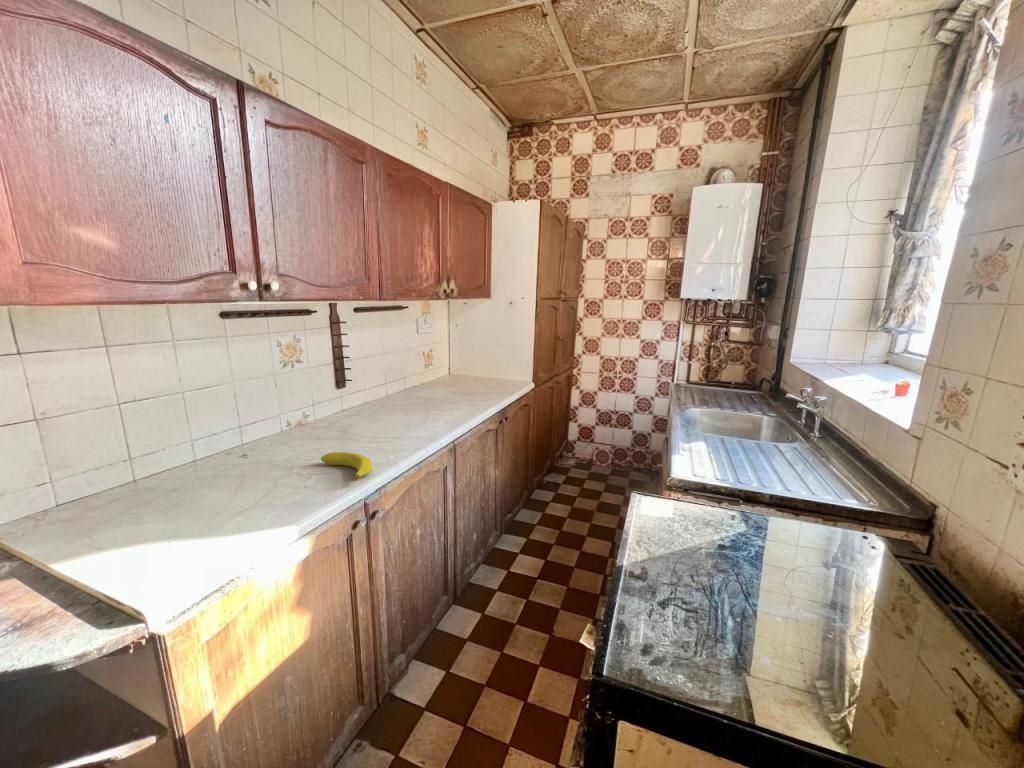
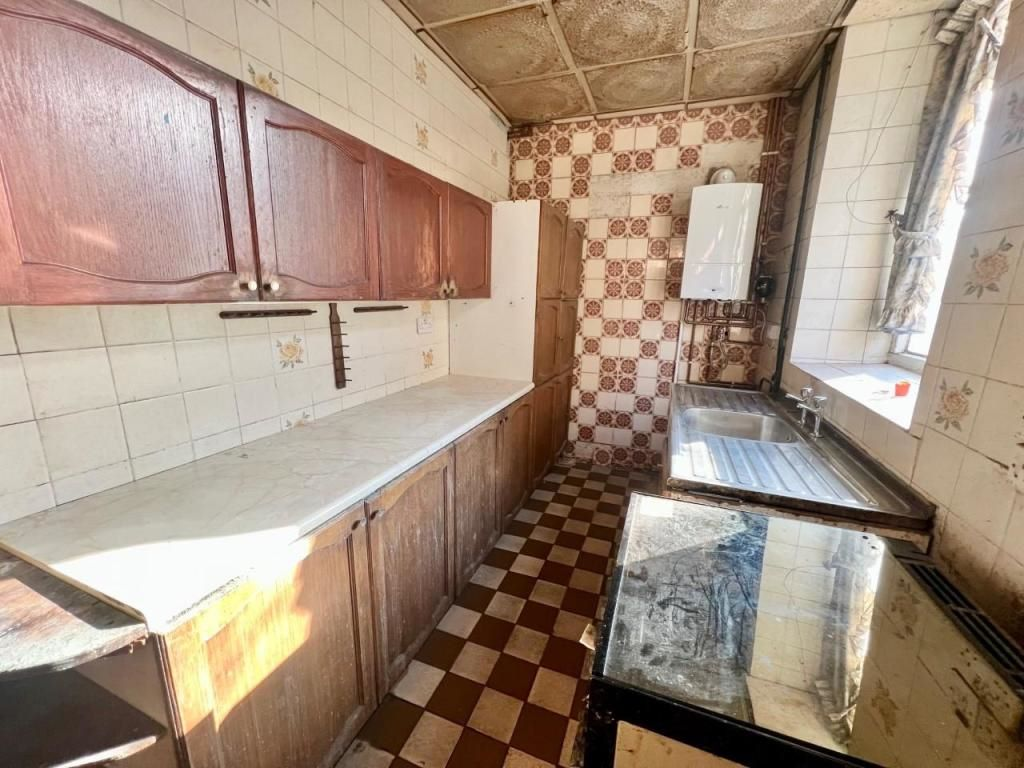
- fruit (345, 465)
